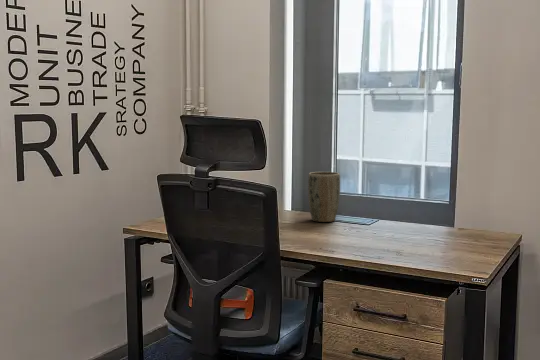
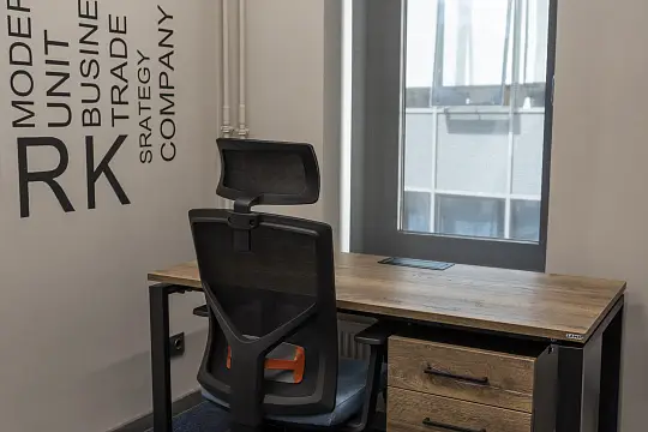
- plant pot (323, 196)
